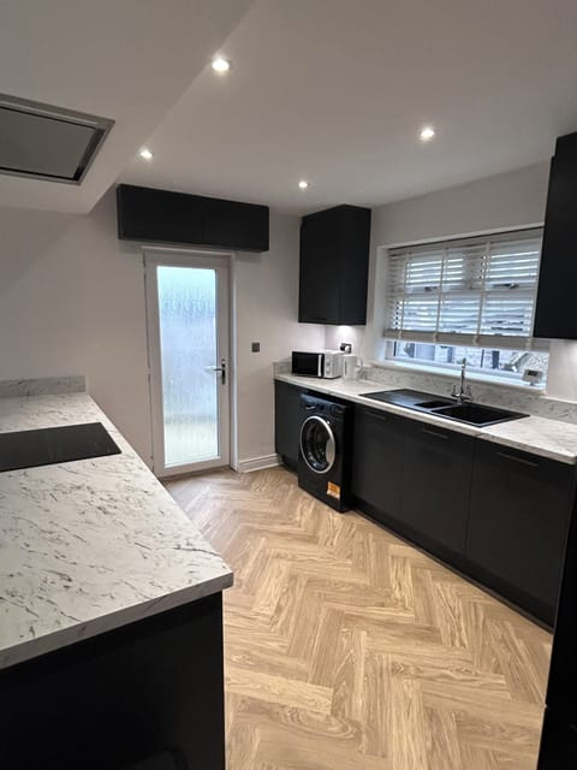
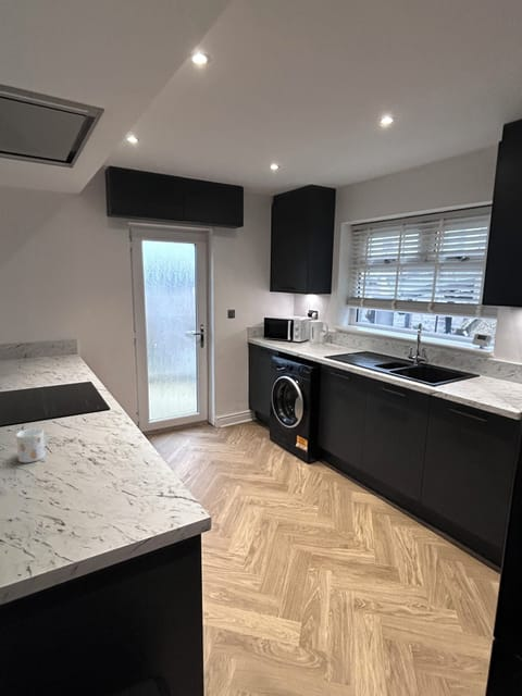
+ mug (29, 443)
